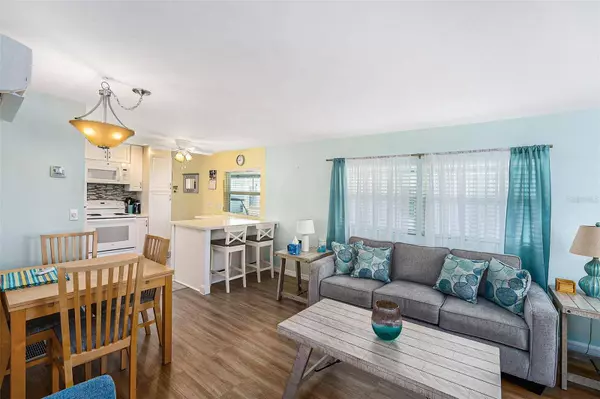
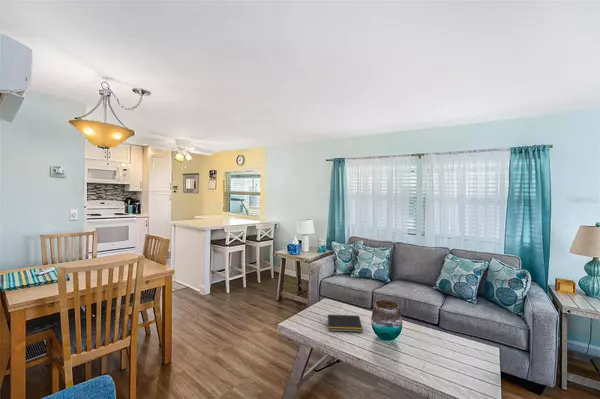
+ notepad (344, 322)
